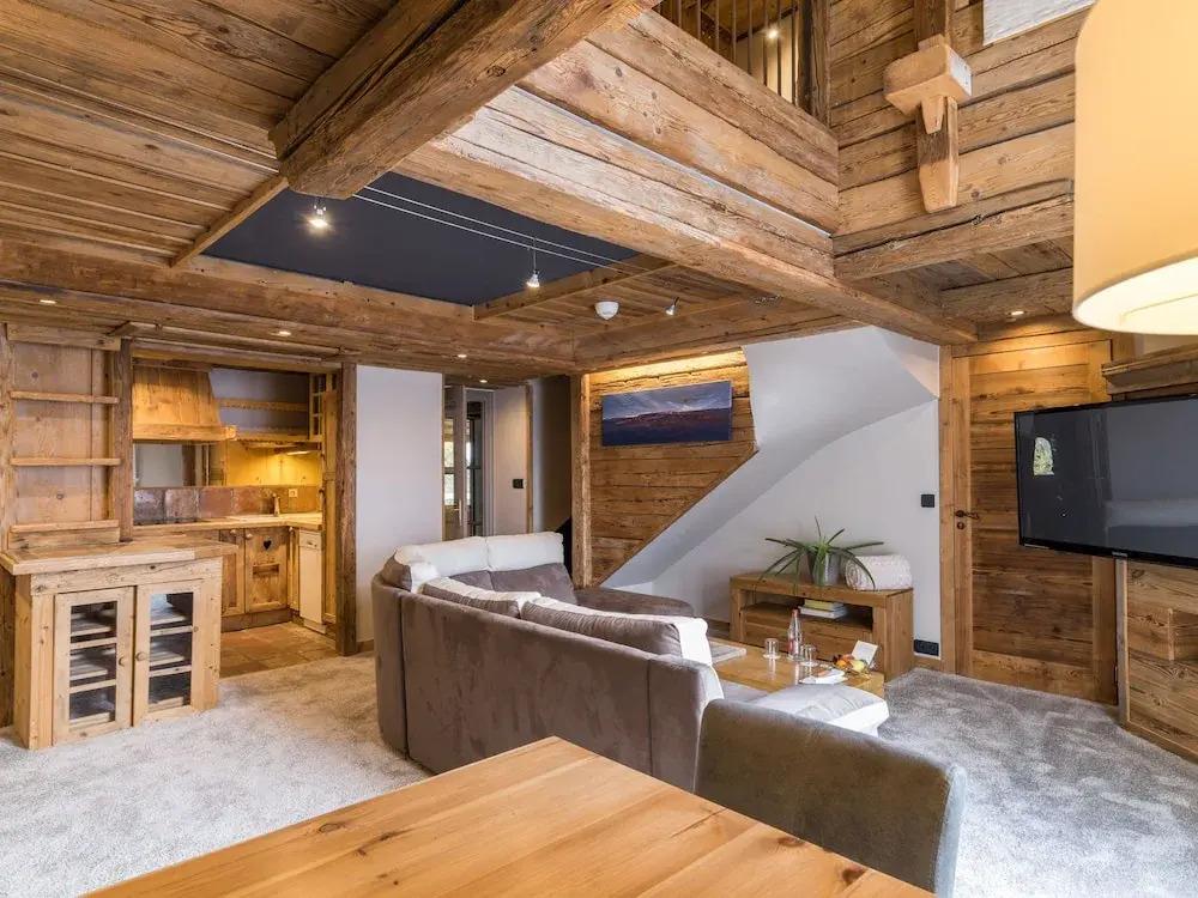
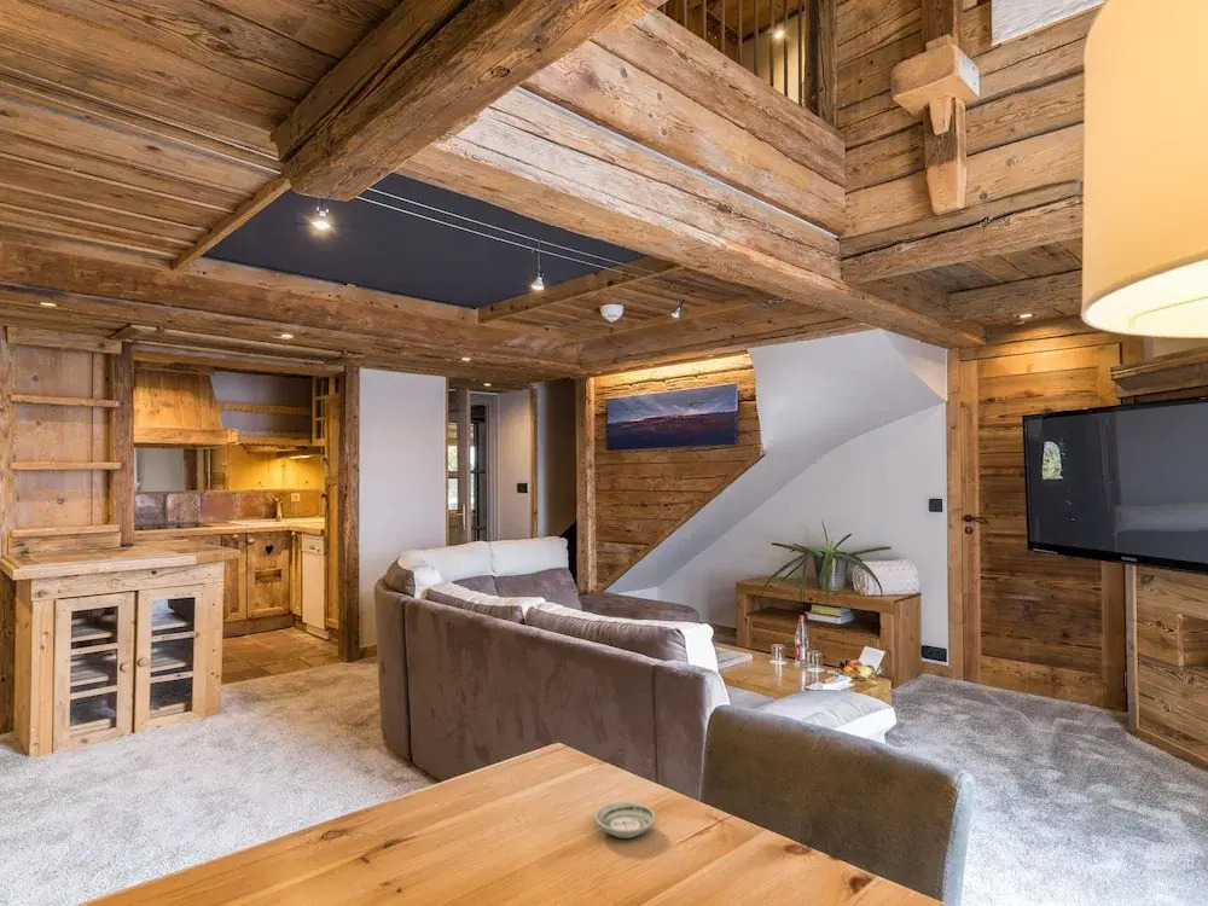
+ saucer (625, 823)
